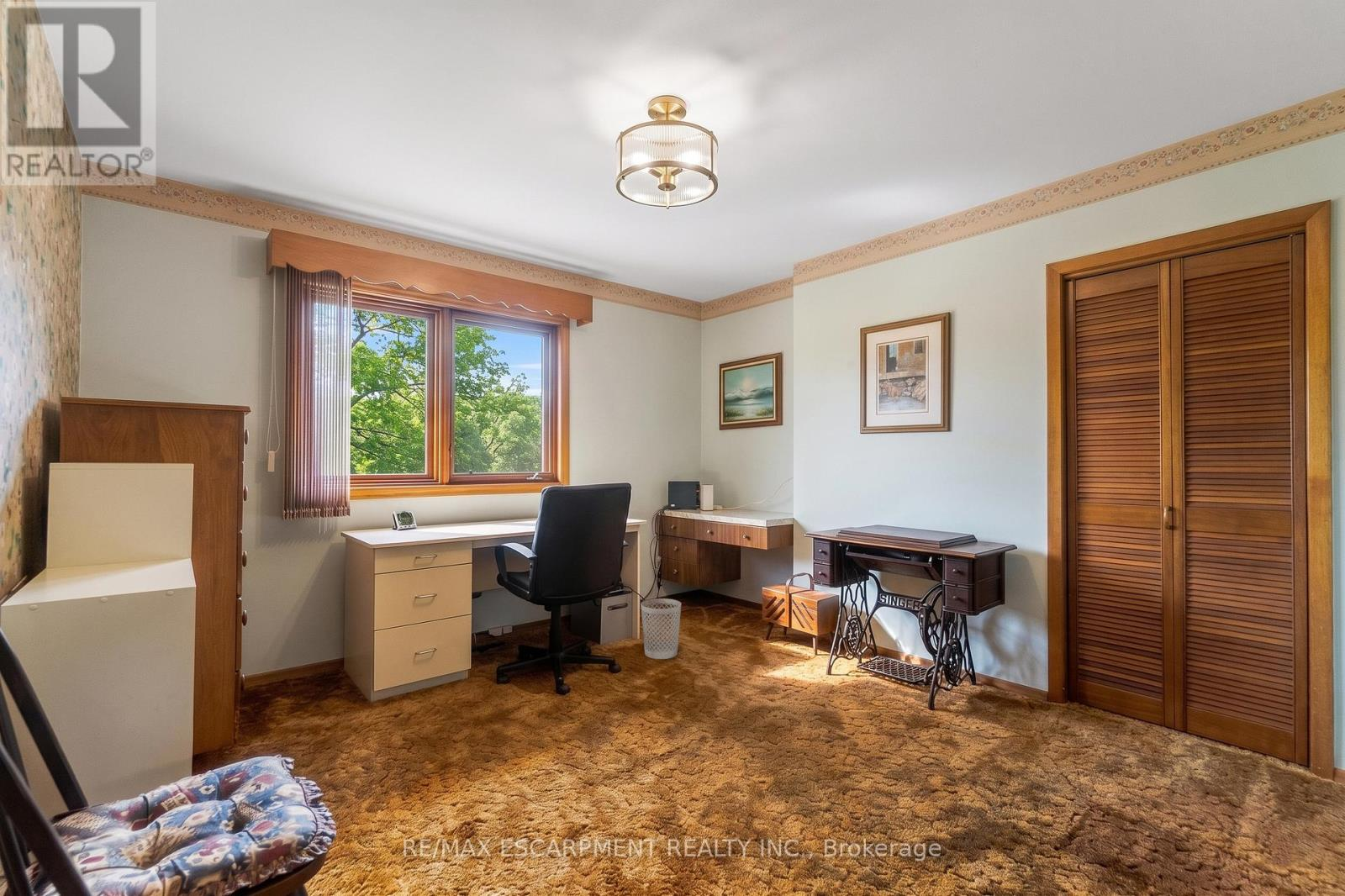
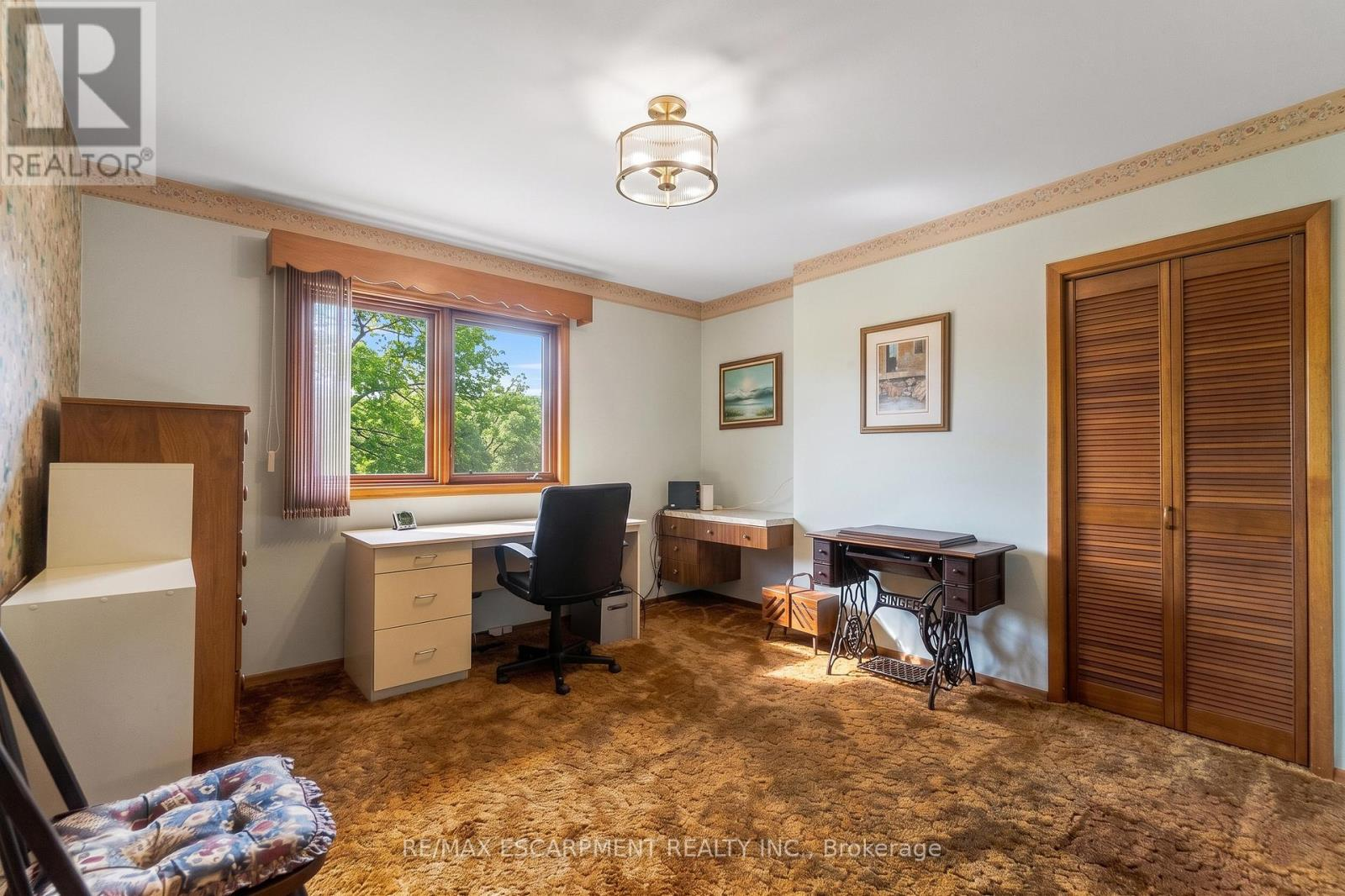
- wastebasket (661, 629)
